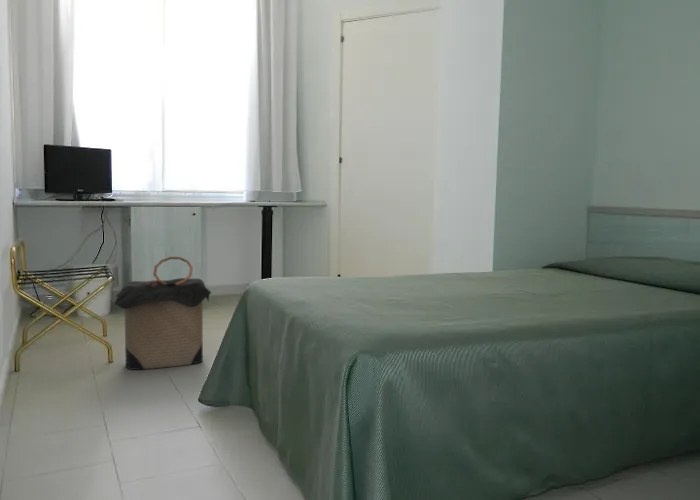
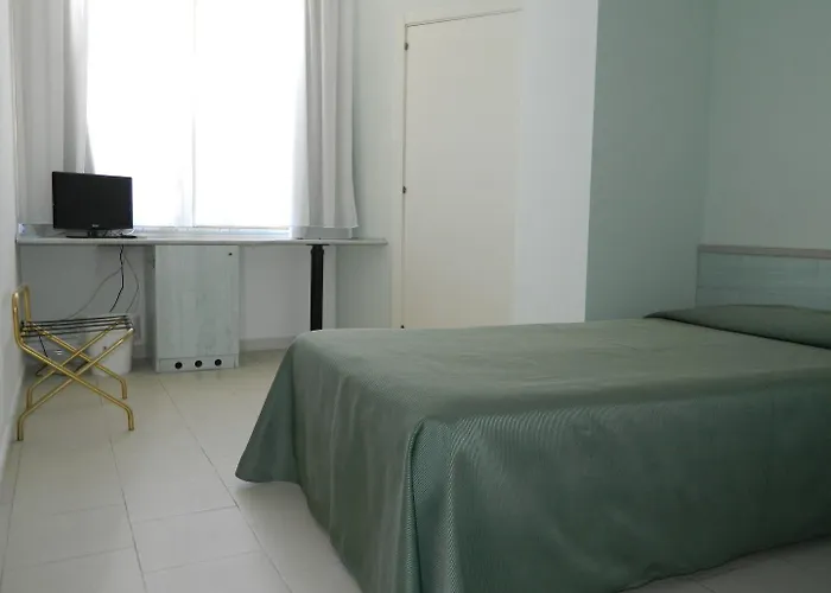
- laundry hamper (162, 311)
